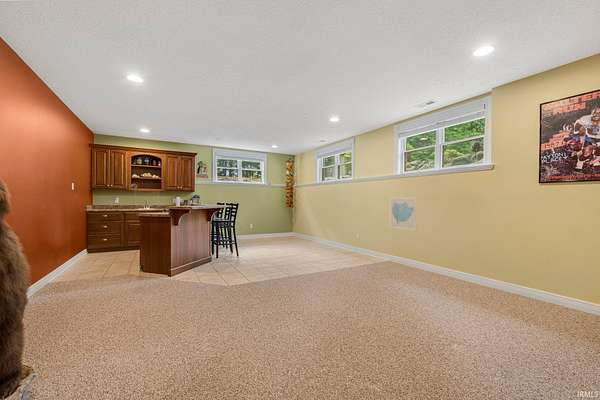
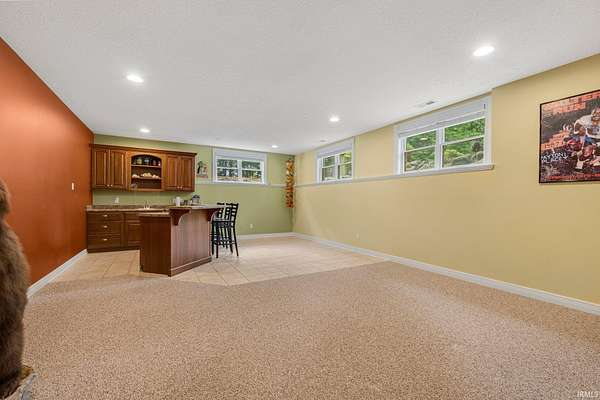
- wall art (402, 213)
